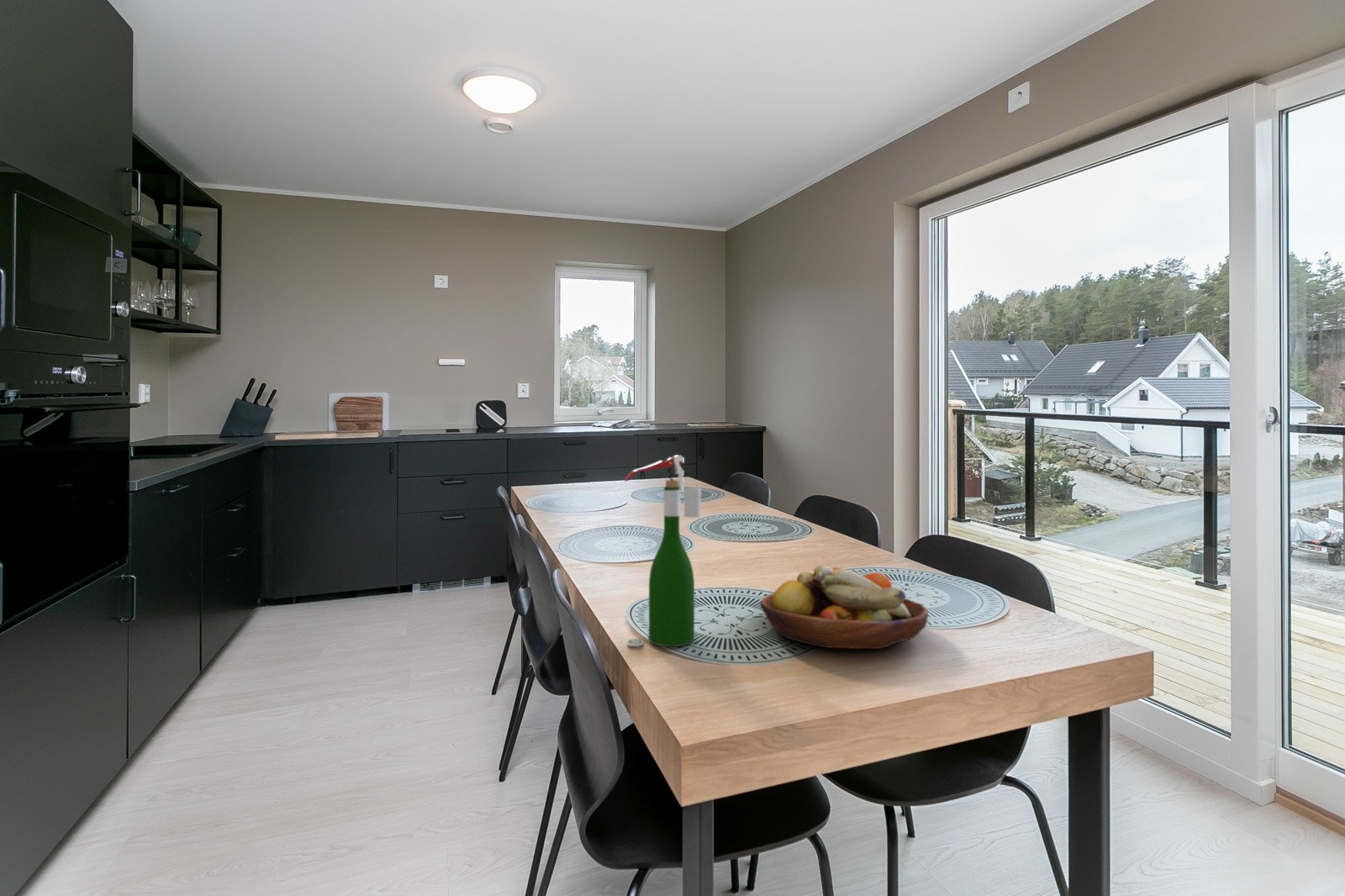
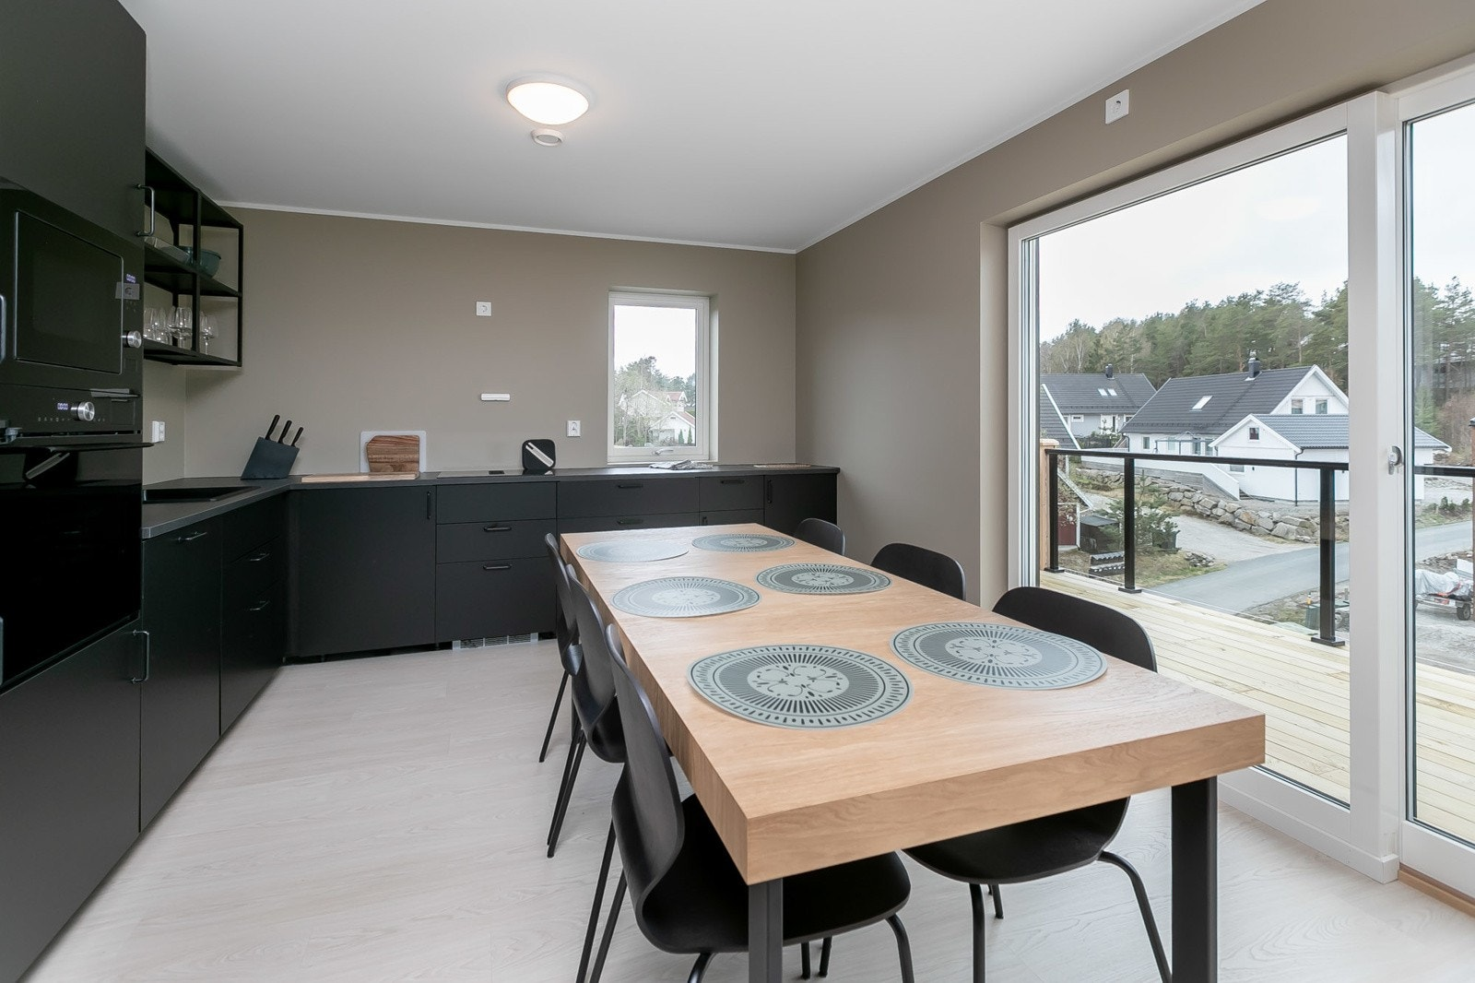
- wine bottle (660, 548)
- fruit bowl (843, 597)
